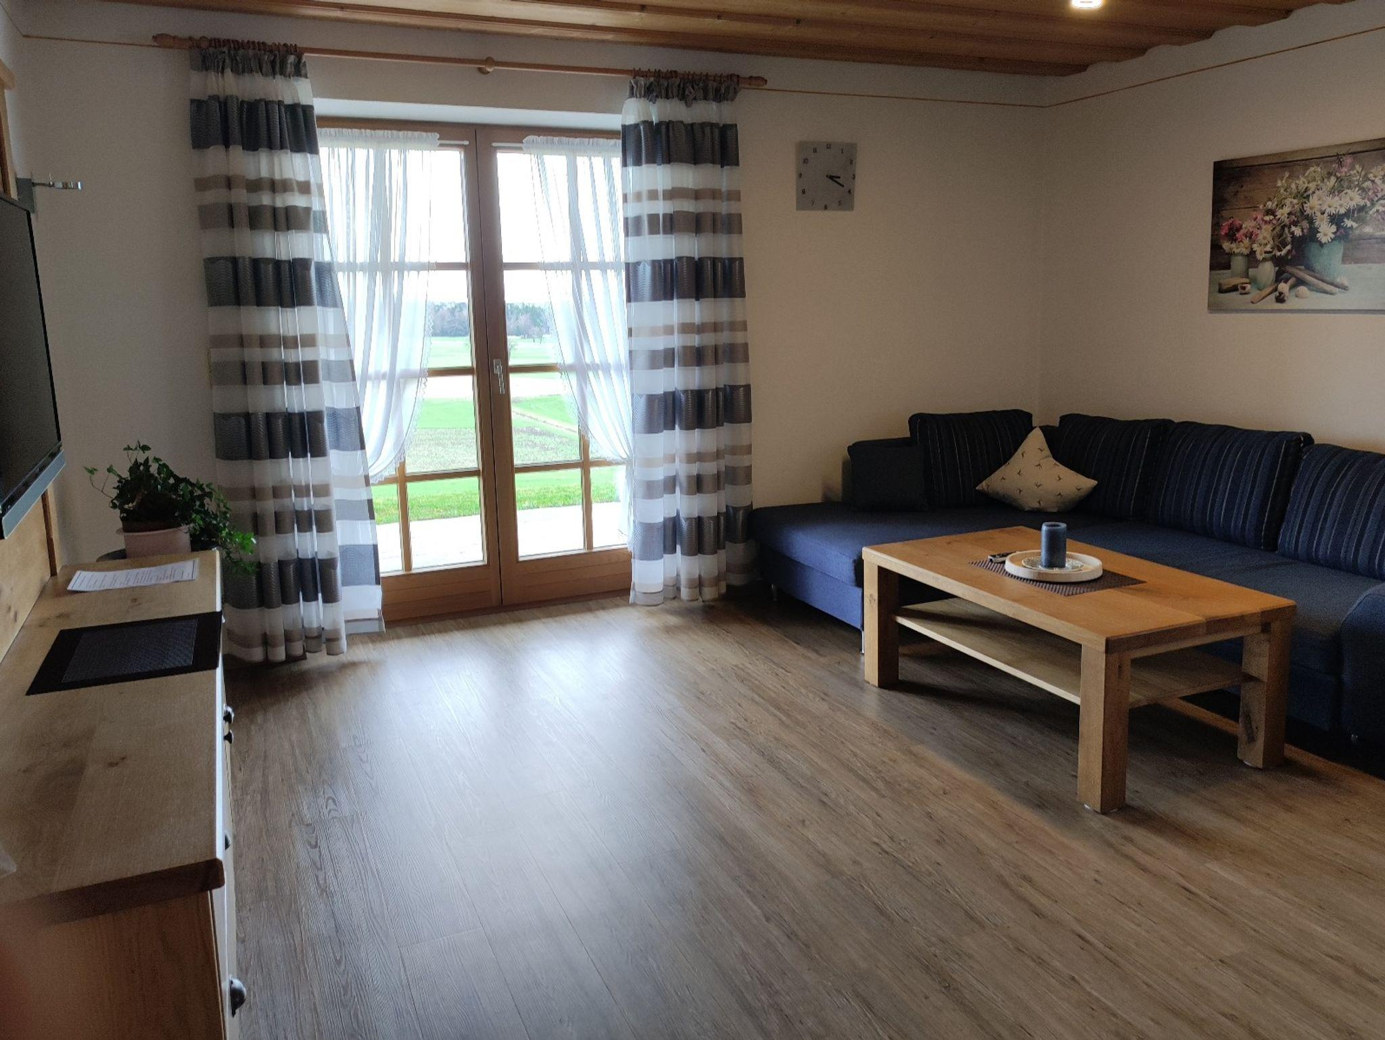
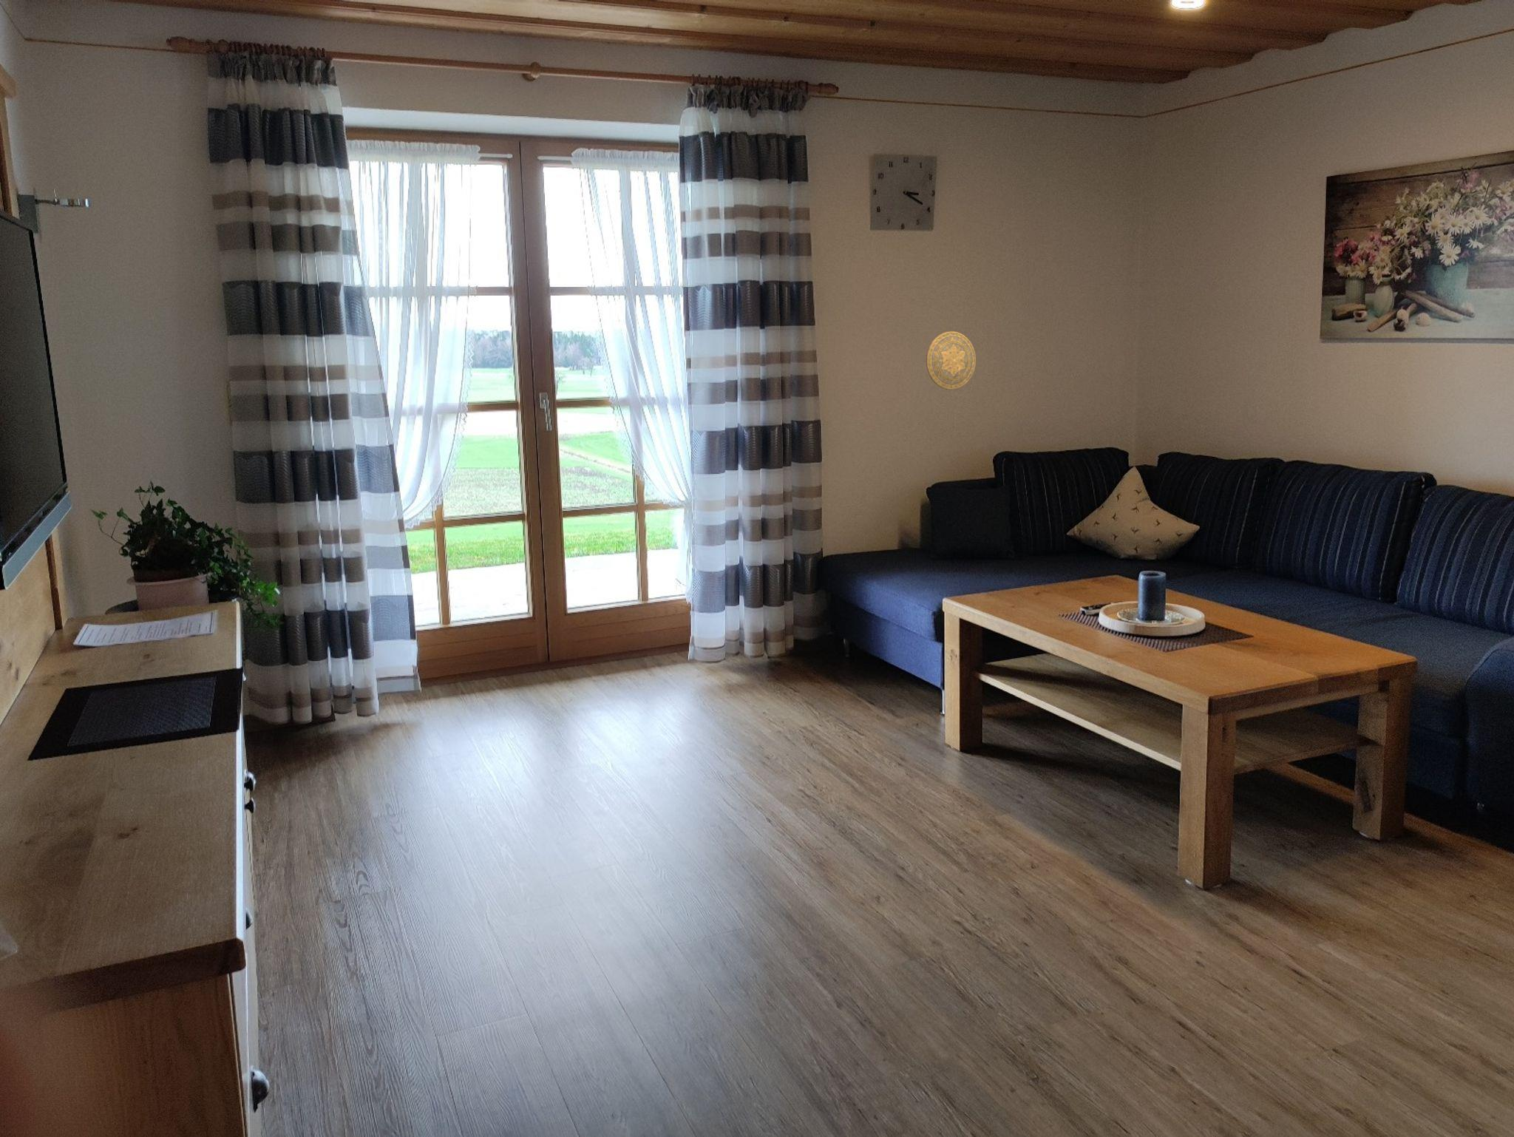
+ decorative plate (952, 359)
